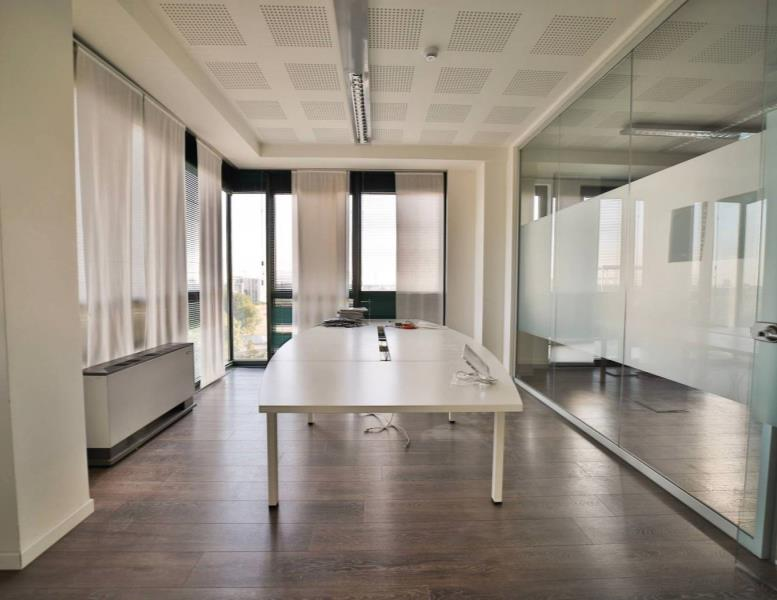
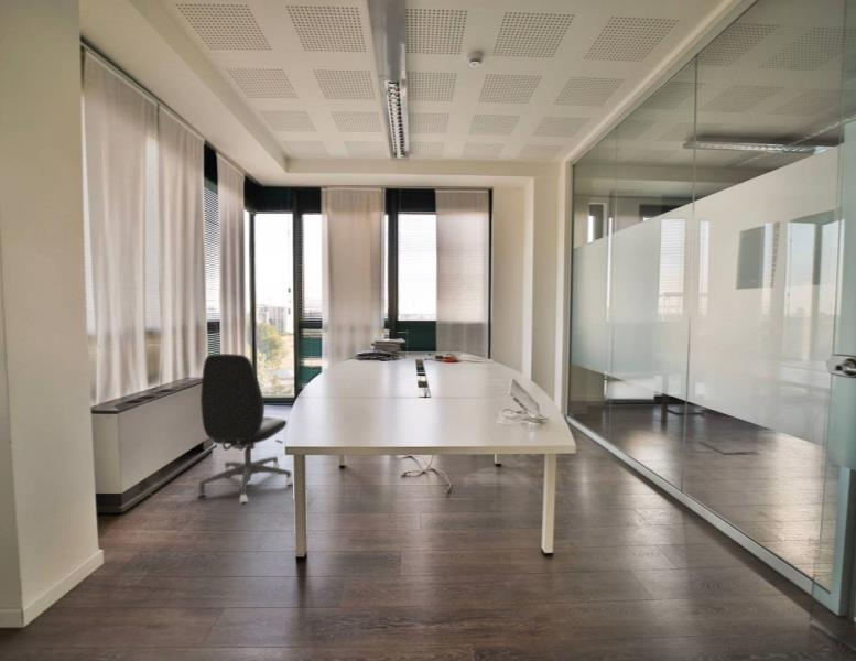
+ office chair (251, 416)
